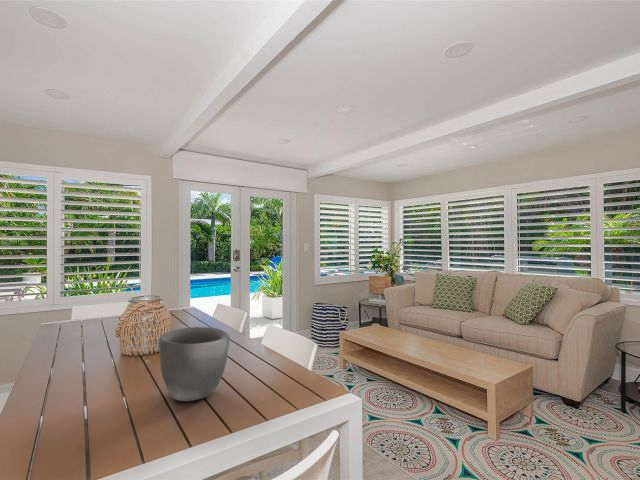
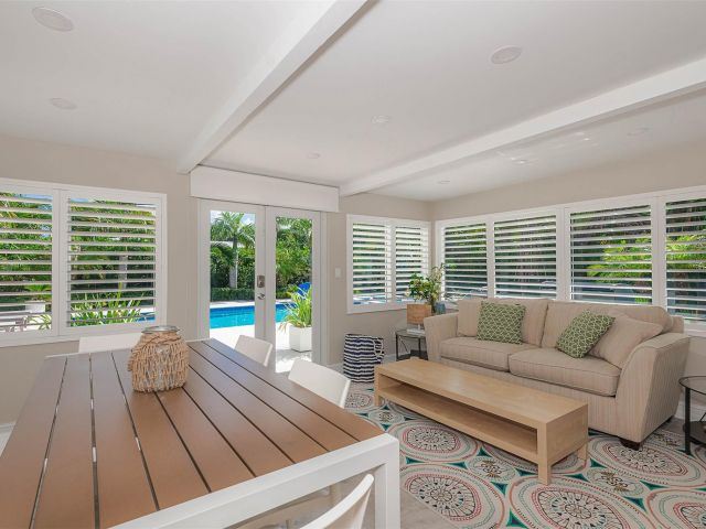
- bowl (195, 363)
